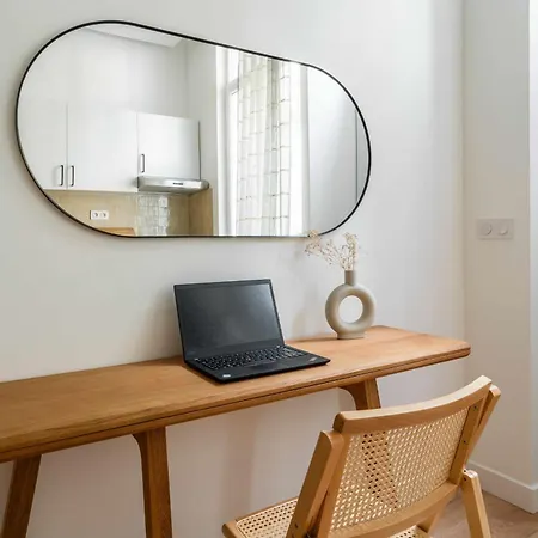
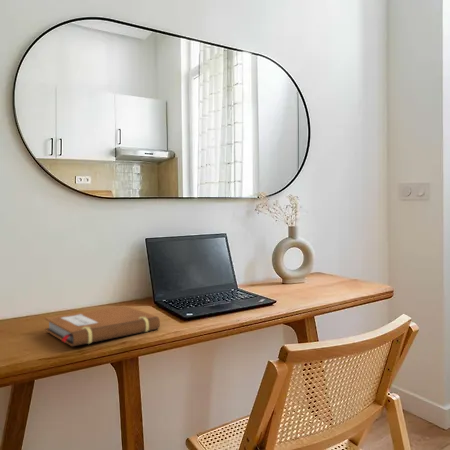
+ notebook (100, 324)
